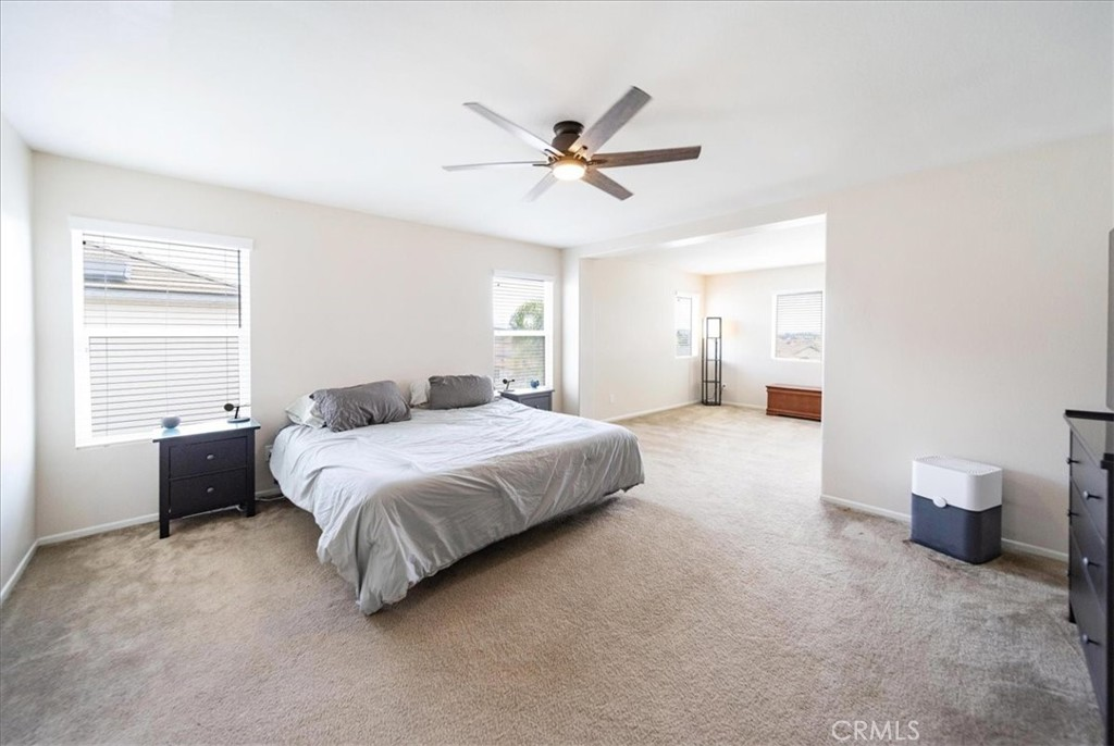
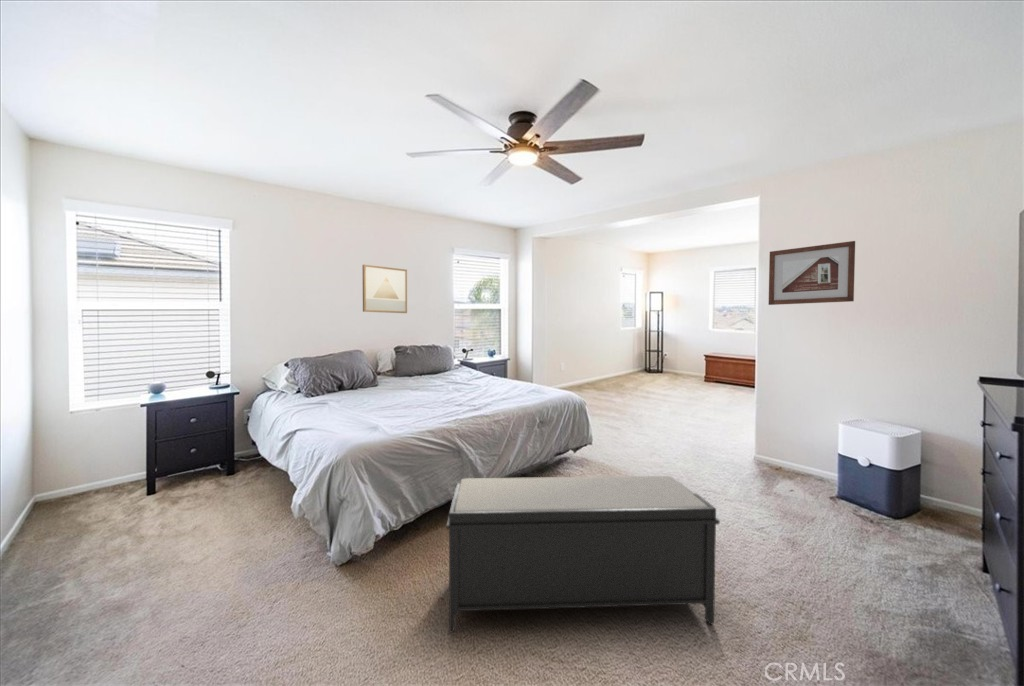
+ bench (574, 545)
+ wall art (385, 289)
+ picture frame (809, 275)
